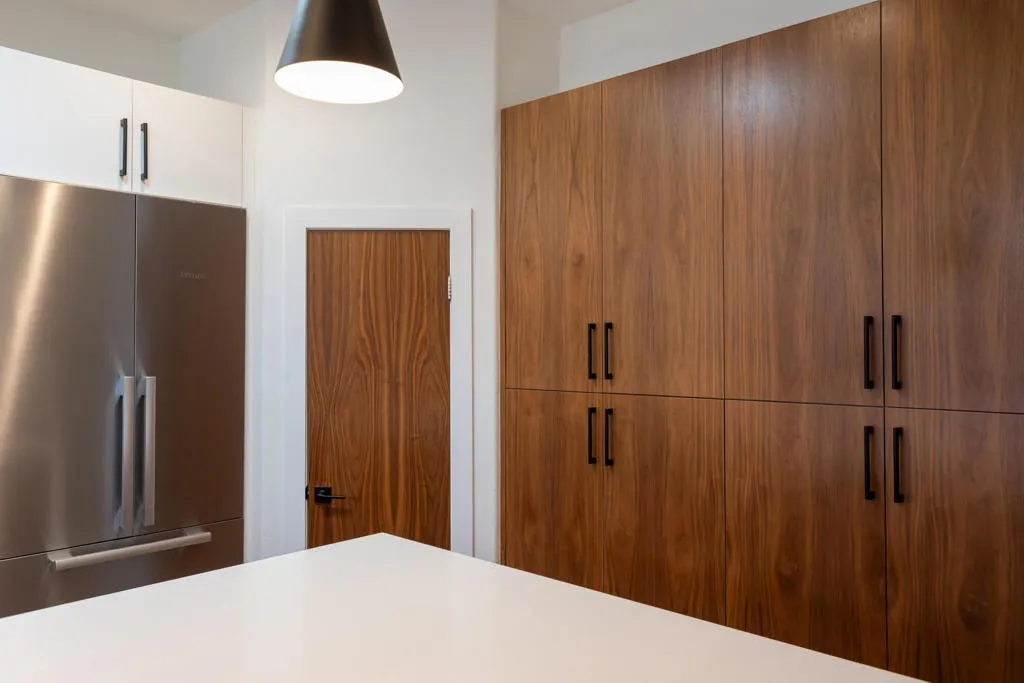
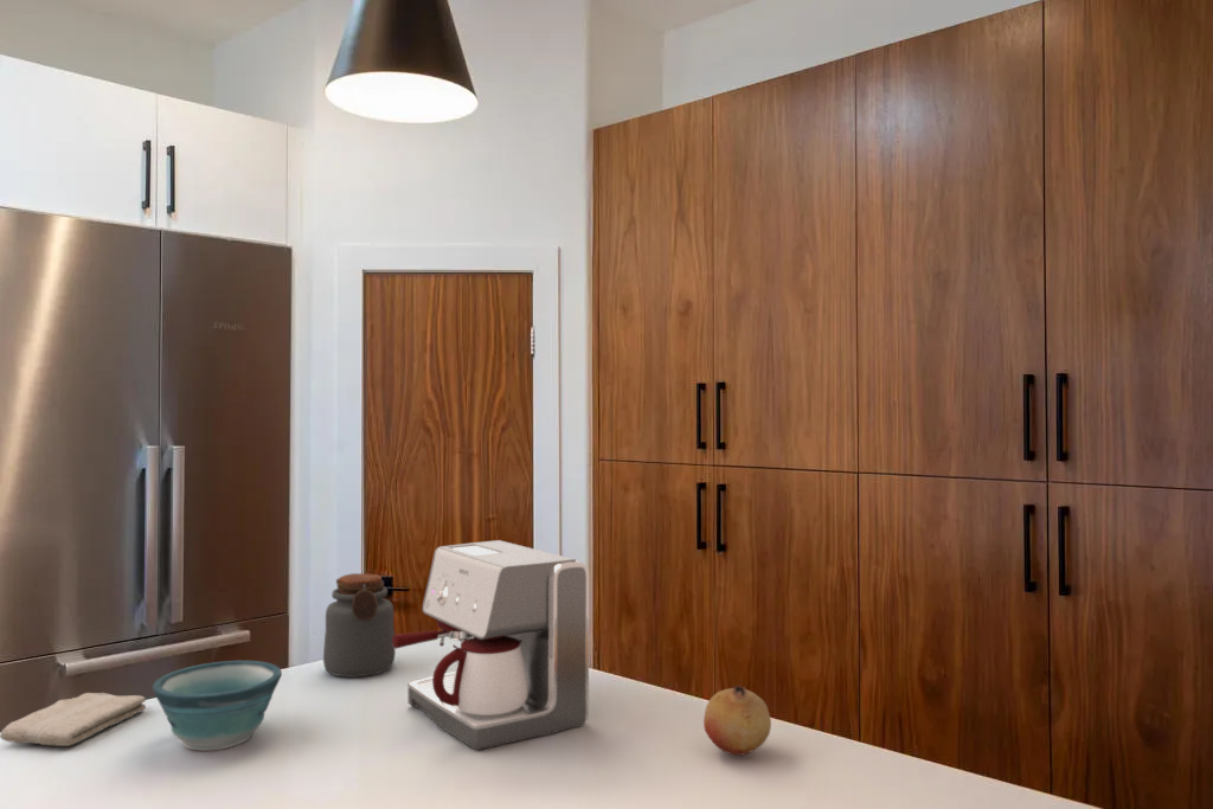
+ coffee maker (496, 633)
+ jar (359, 622)
+ bowl (218, 707)
+ fruit (737, 717)
+ washcloth (78, 717)
